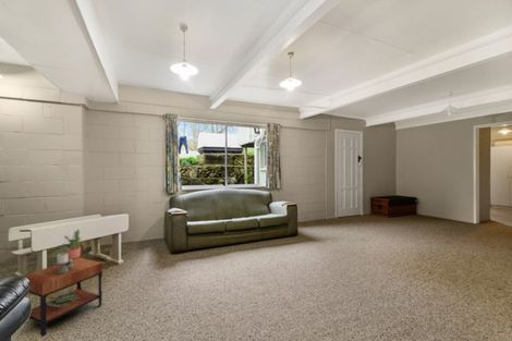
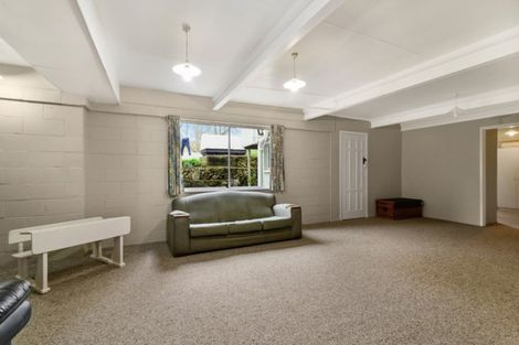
- potted plant (69, 254)
- side table (63, 282)
